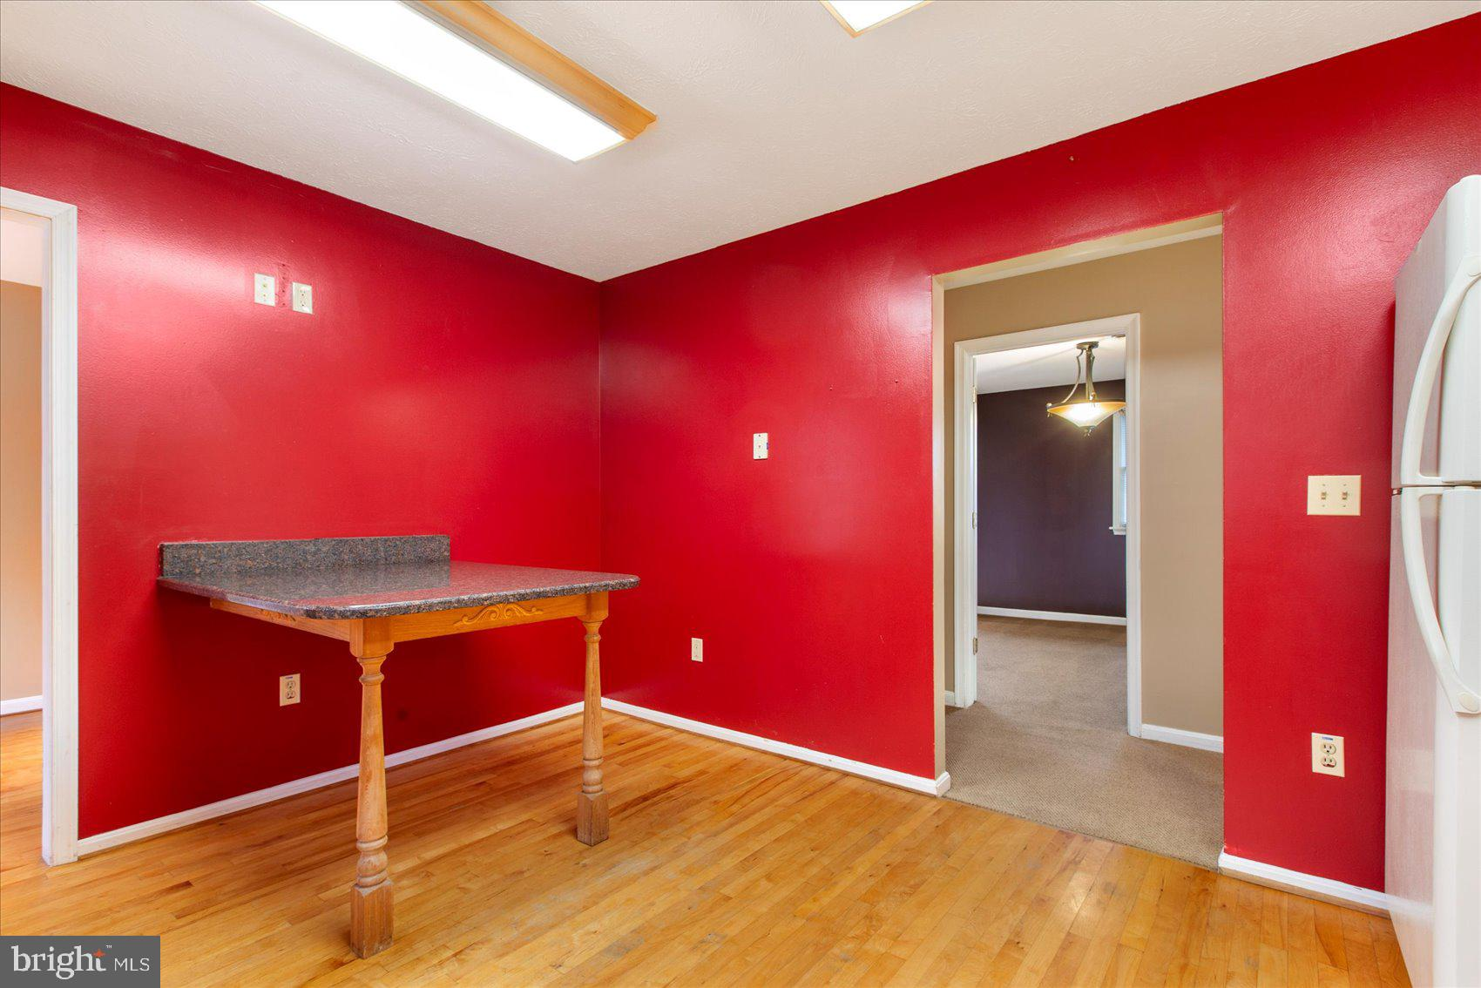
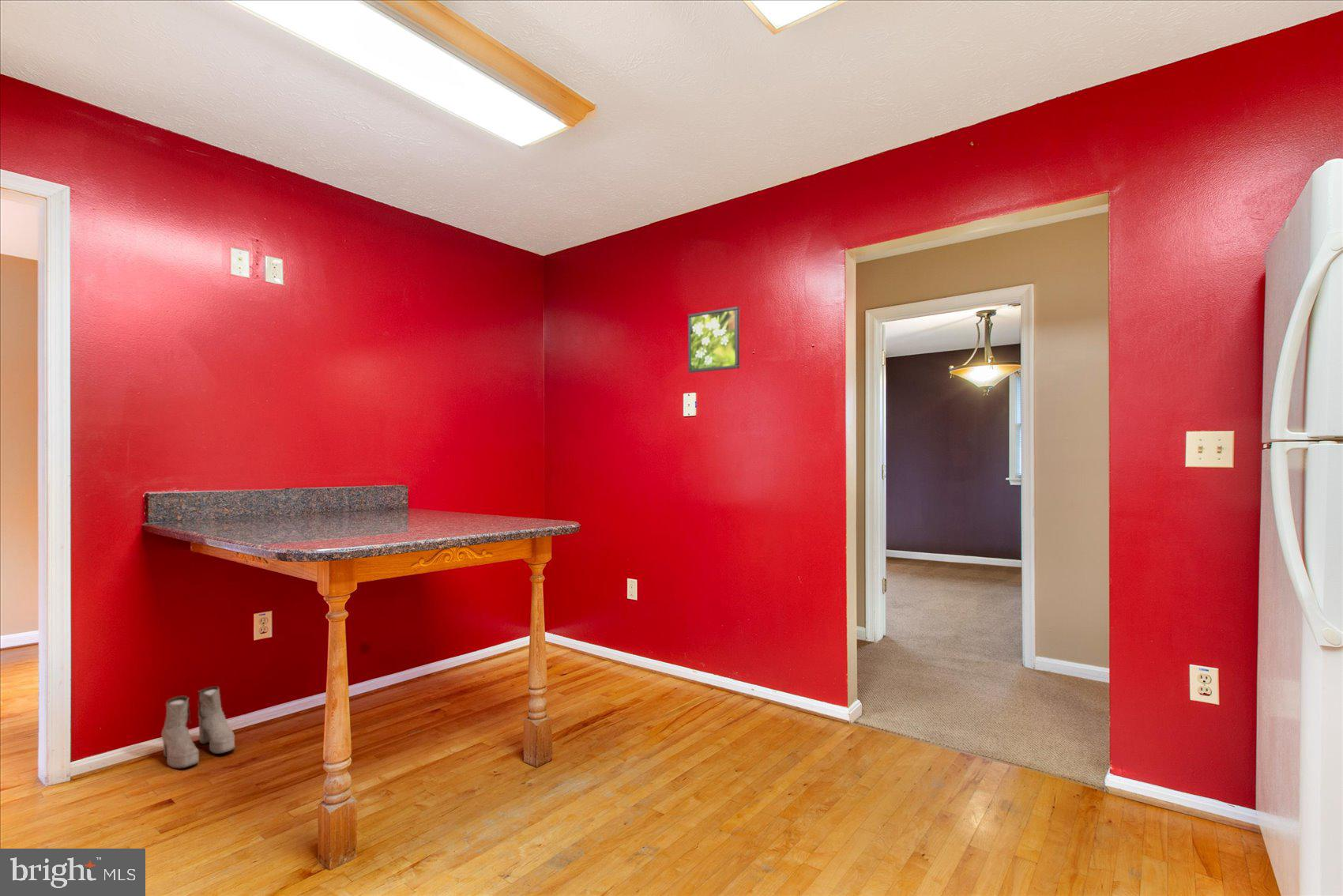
+ boots (199, 724)
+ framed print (713, 341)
